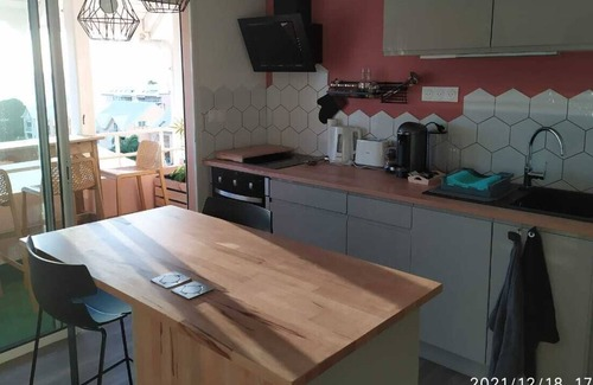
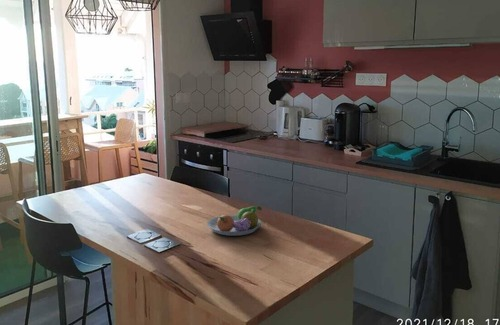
+ fruit bowl (236, 217)
